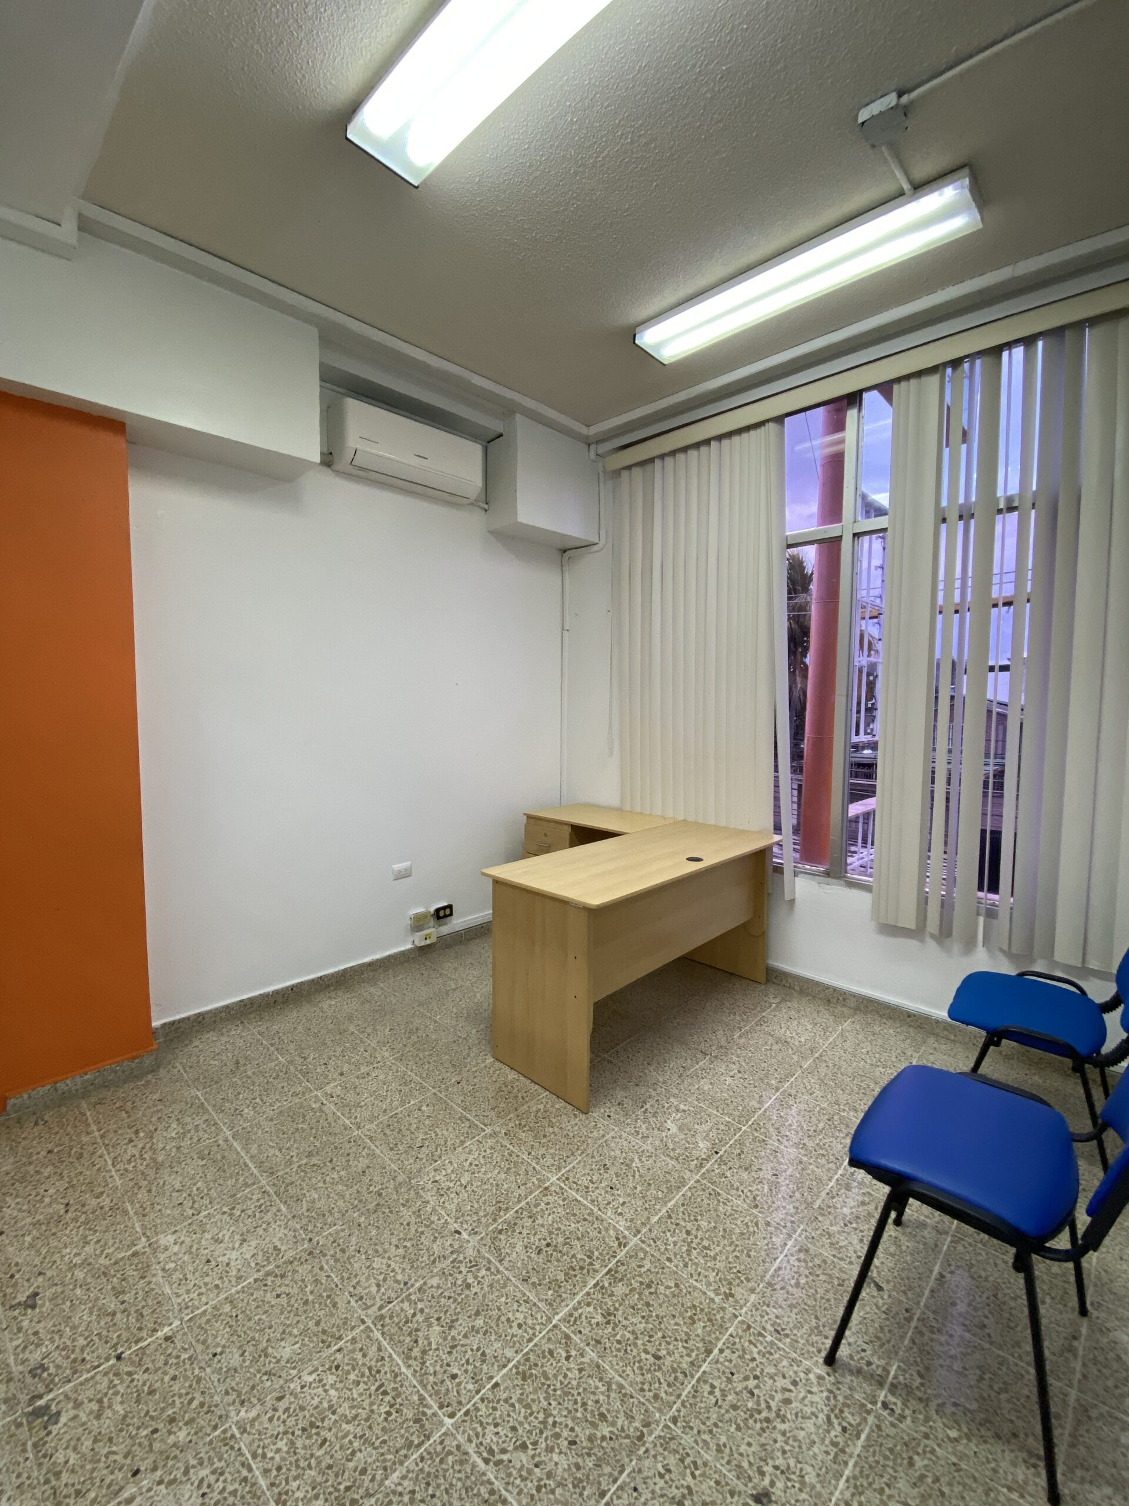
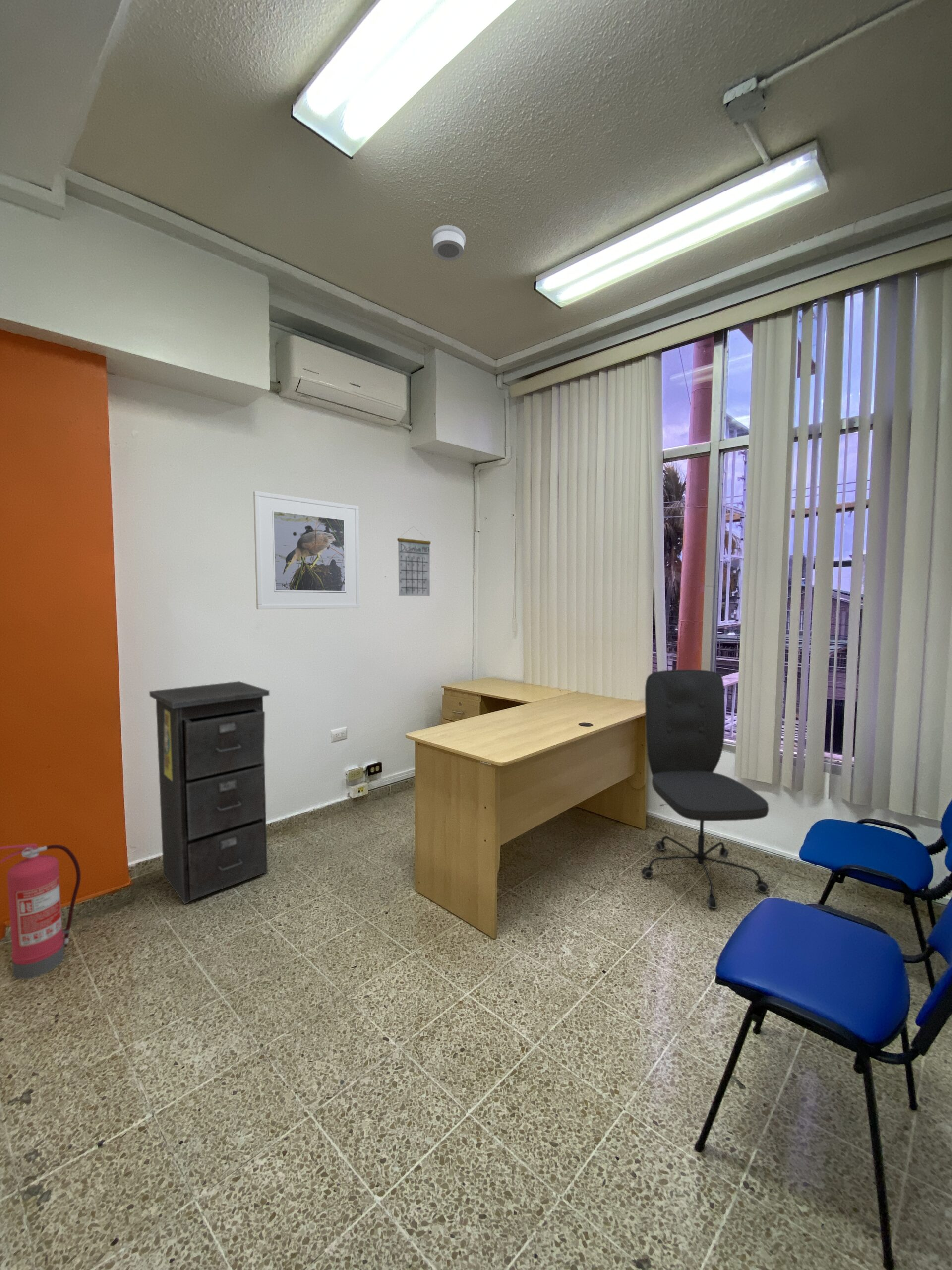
+ office chair (703, 775)
+ fire extinguisher (43, 901)
+ calendar (415, 561)
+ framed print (310, 554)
+ filing cabinet (215, 785)
+ smoke detector (448, 241)
